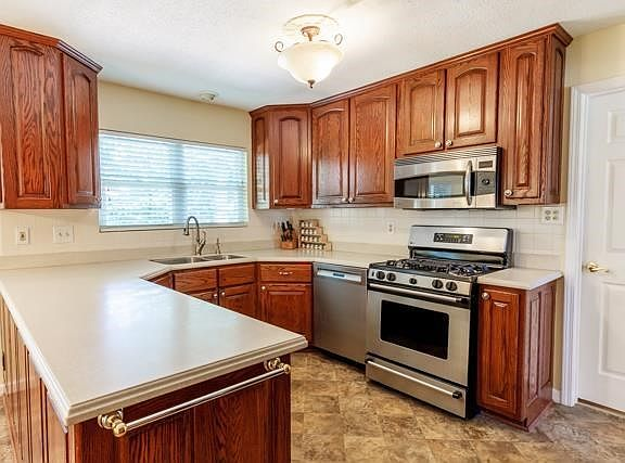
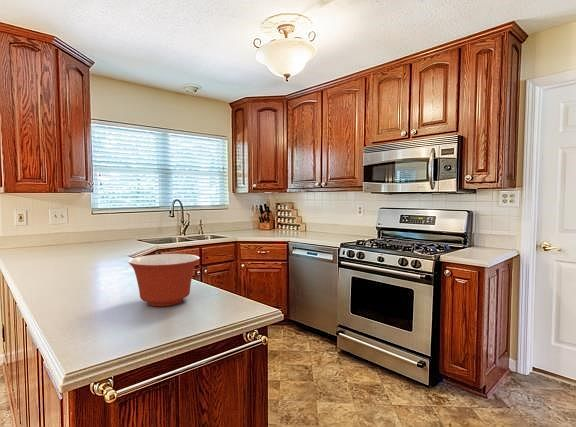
+ mixing bowl (165, 280)
